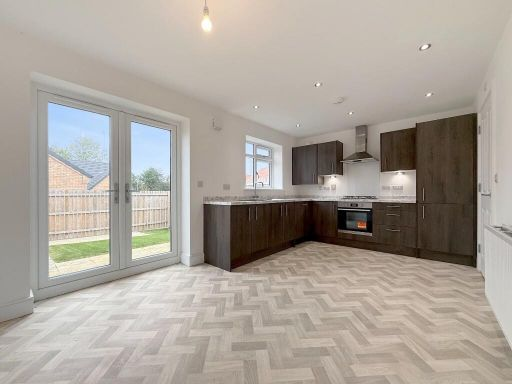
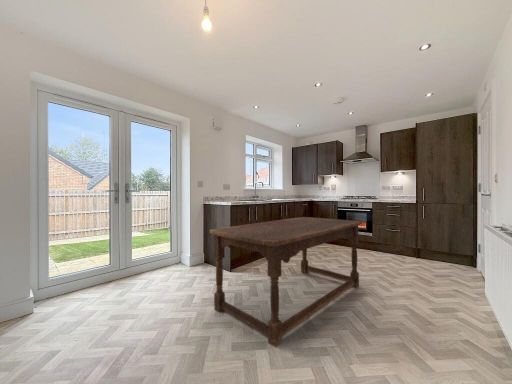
+ dining table (292, 256)
